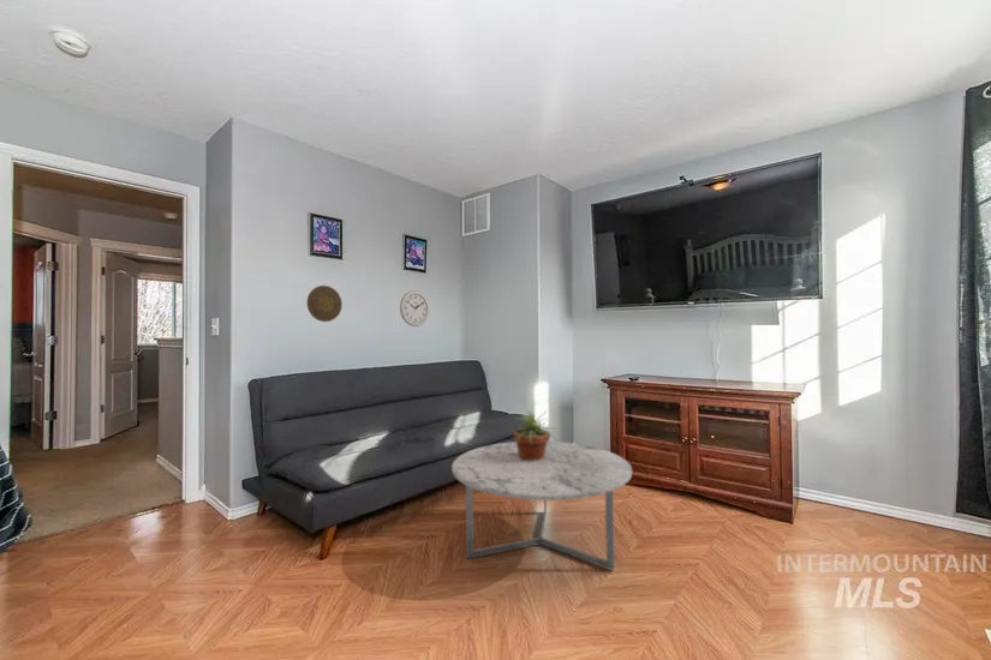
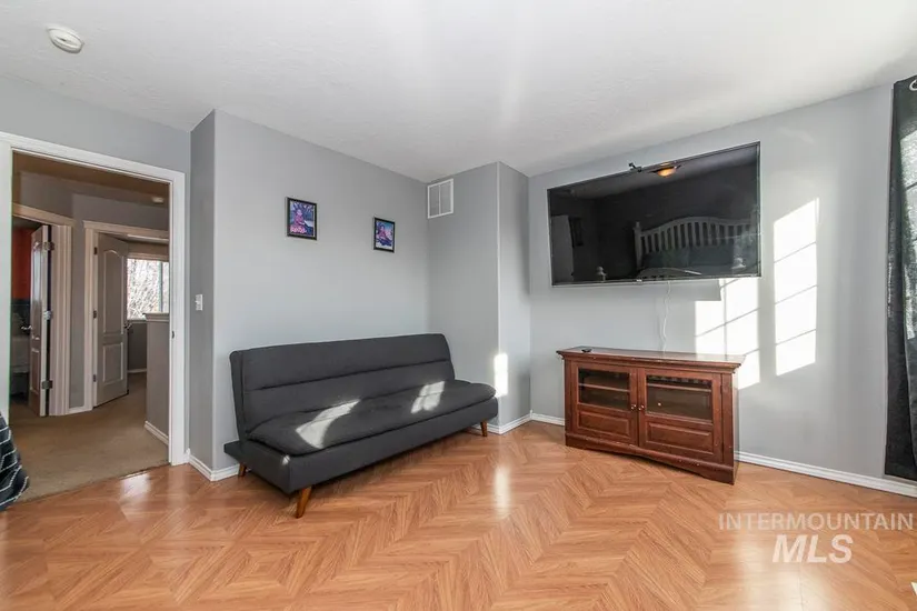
- decorative plate (326, 302)
- potted plant (531, 433)
- wall clock (414, 308)
- coffee table (541, 499)
